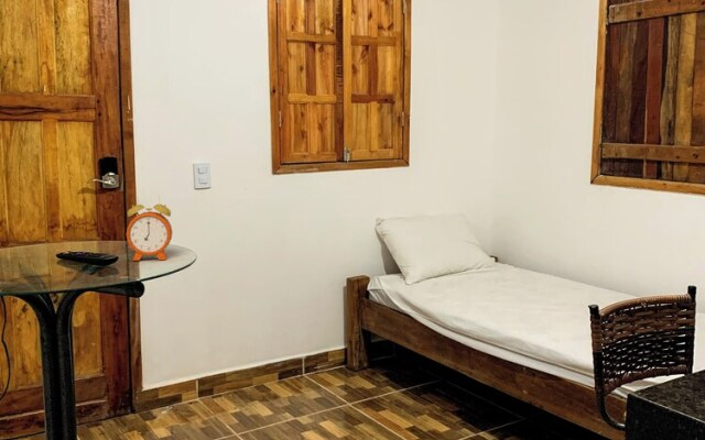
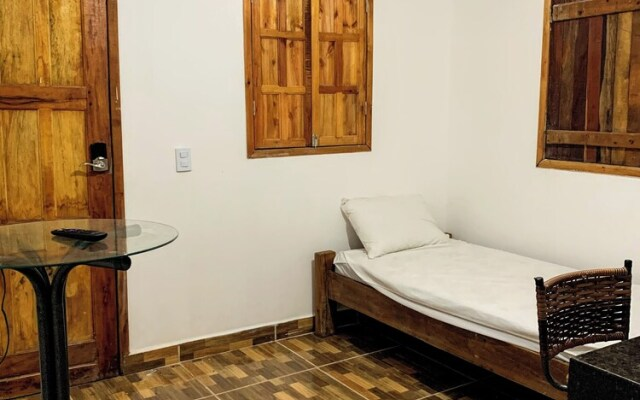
- alarm clock (149, 227)
